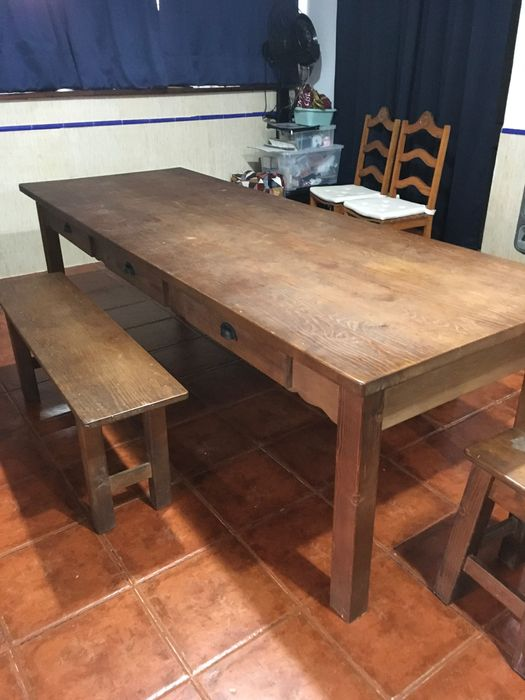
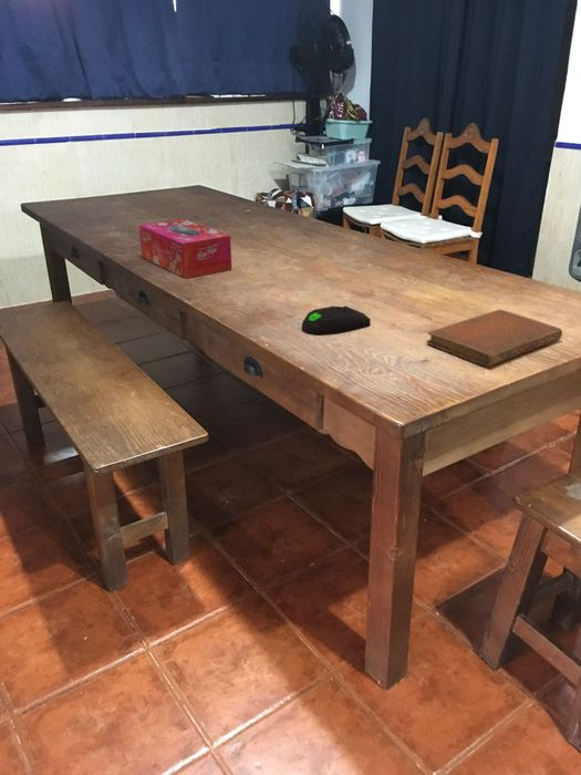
+ tissue box (184, 246)
+ computer mouse (332, 314)
+ notebook (495, 335)
